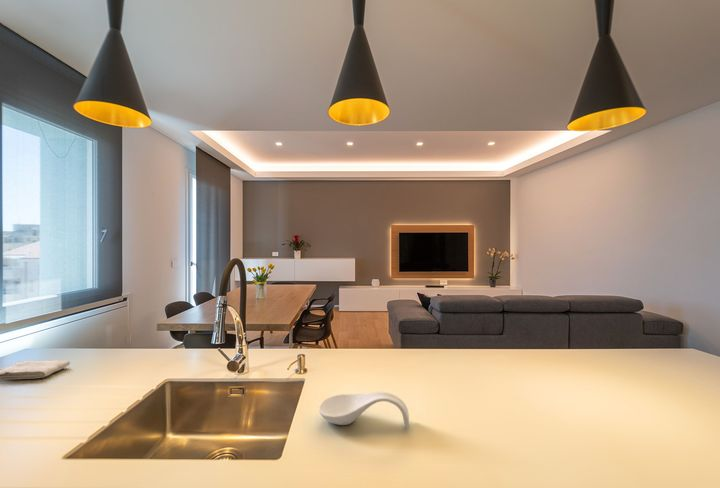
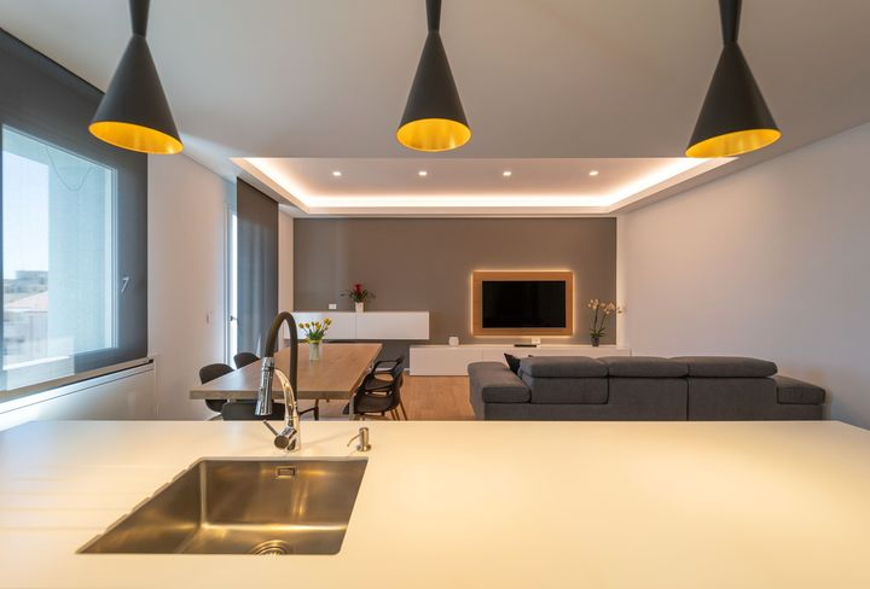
- spoon rest (363, 406)
- washcloth (31, 368)
